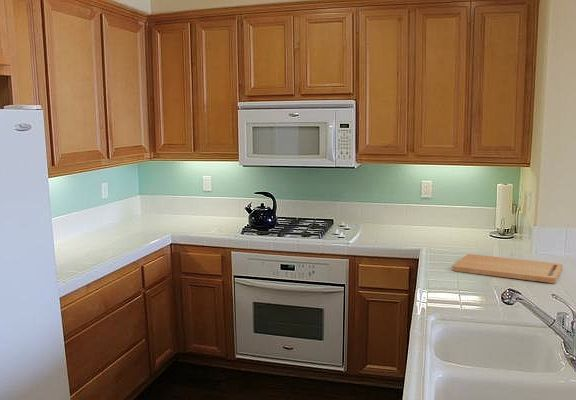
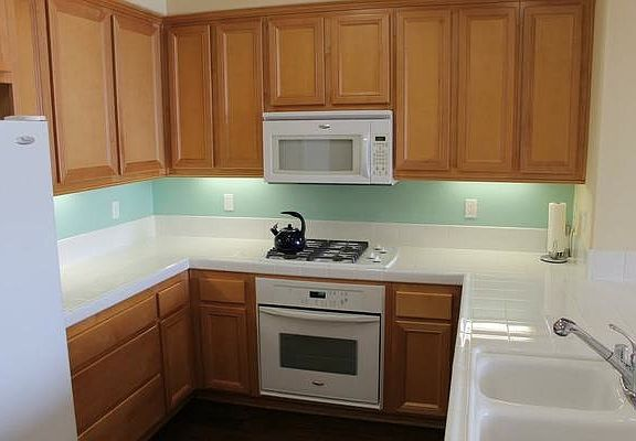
- cutting board (507, 267)
